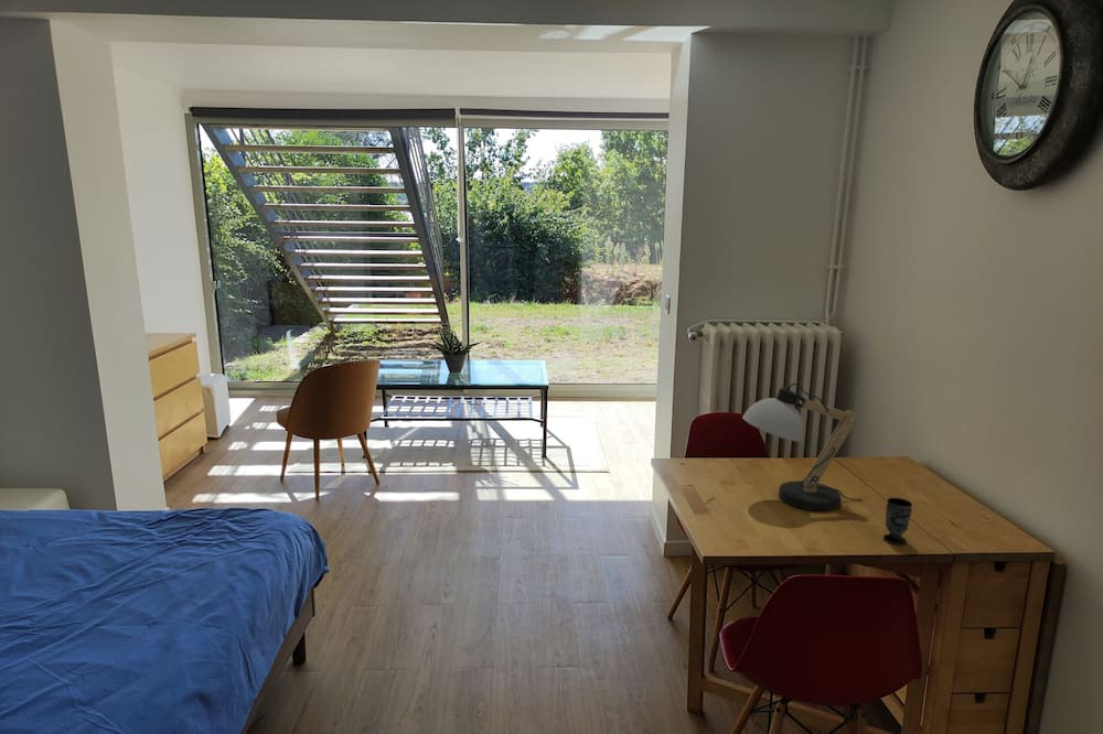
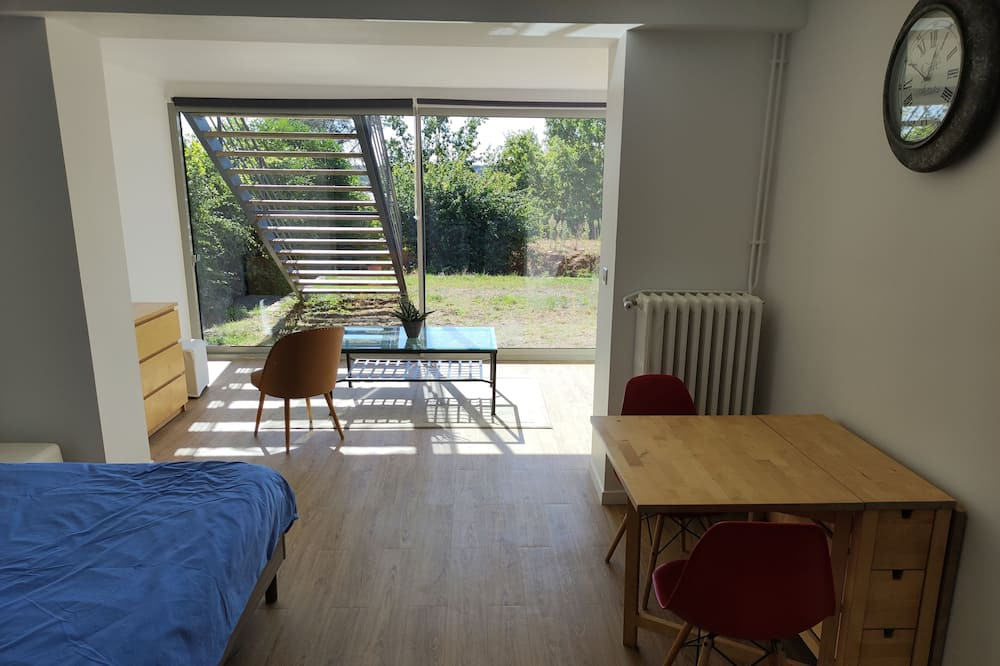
- cup (897, 520)
- desk lamp (801, 440)
